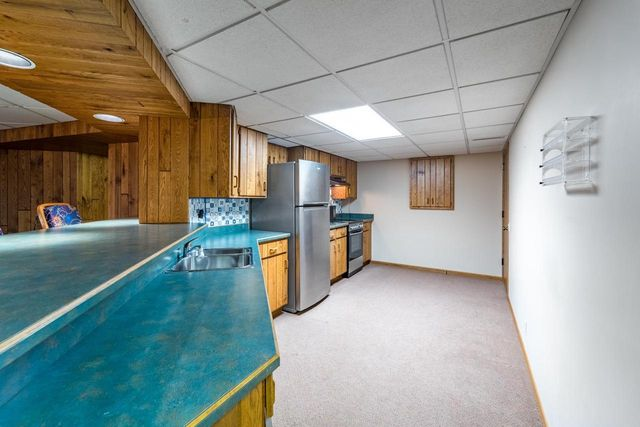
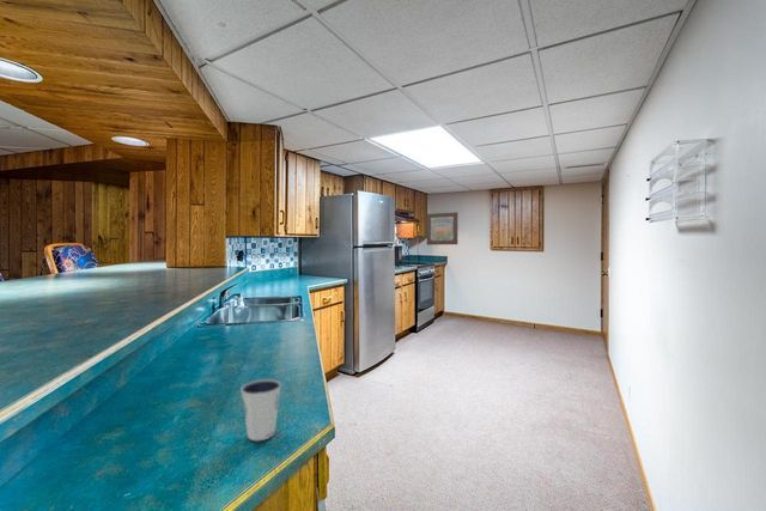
+ wall art (442, 229)
+ dixie cup (261, 409)
